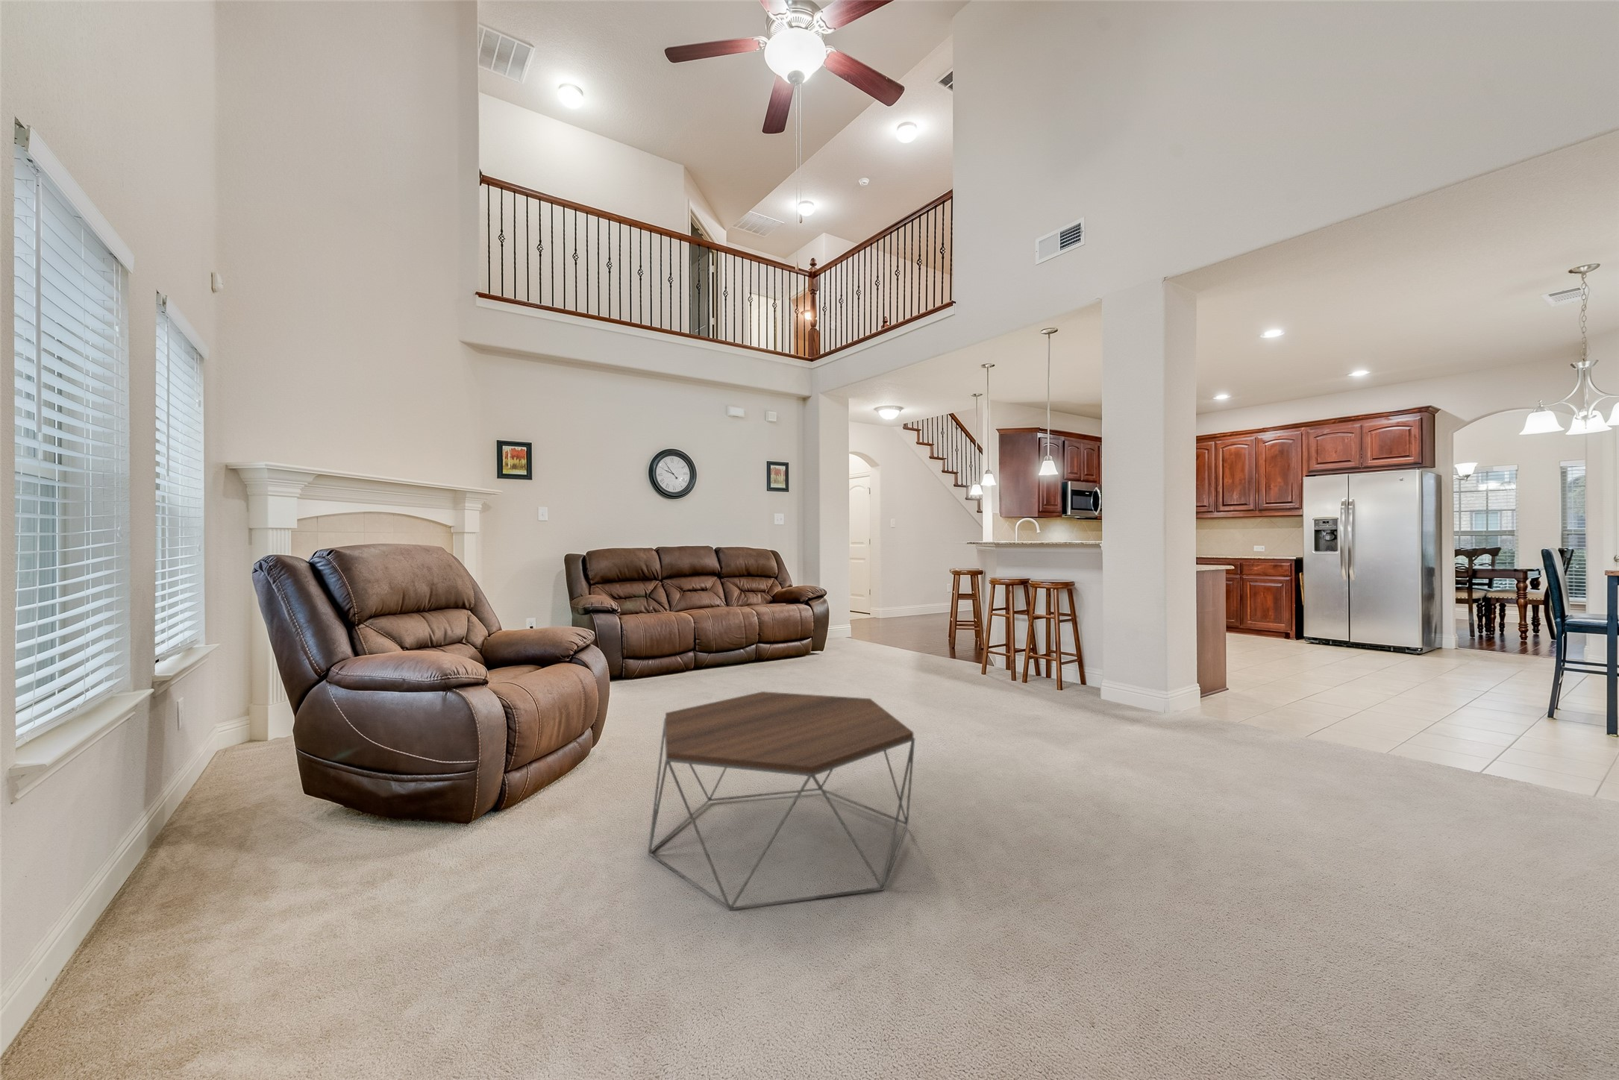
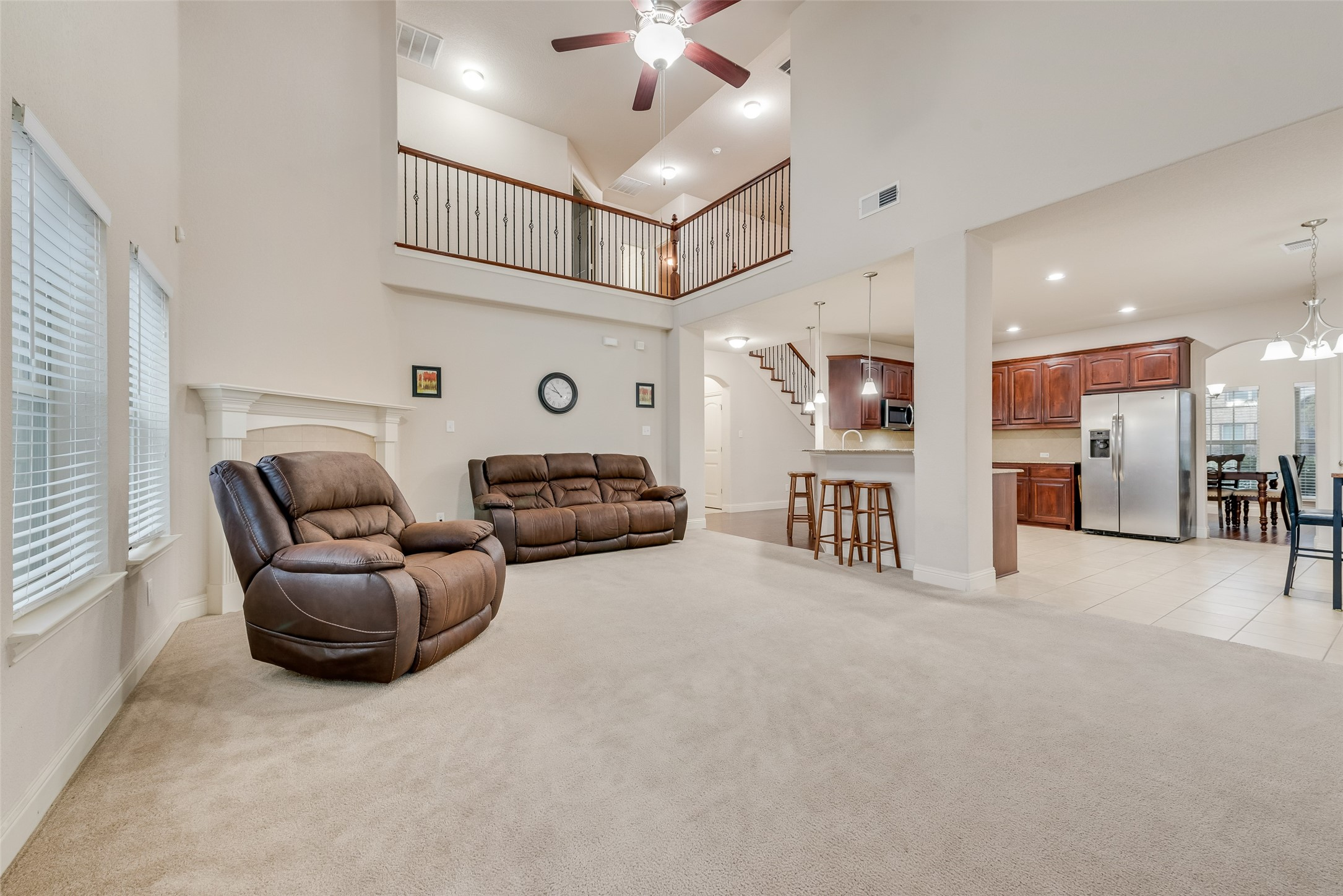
- coffee table (785, 774)
